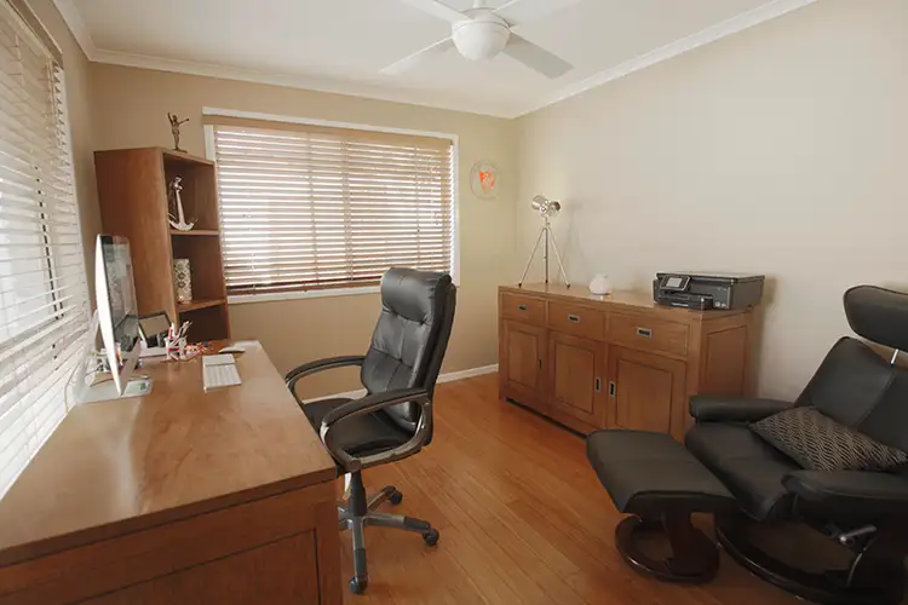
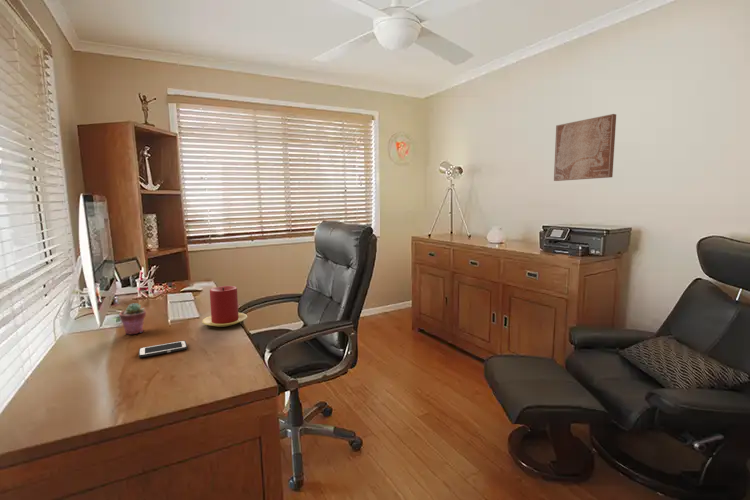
+ candle (224, 305)
+ cell phone (163, 348)
+ wall art (582, 150)
+ potted succulent (133, 317)
